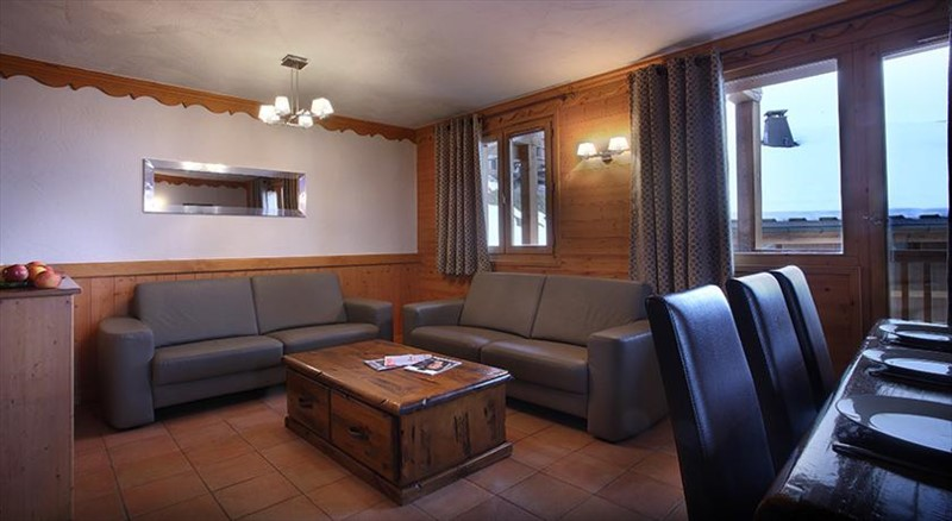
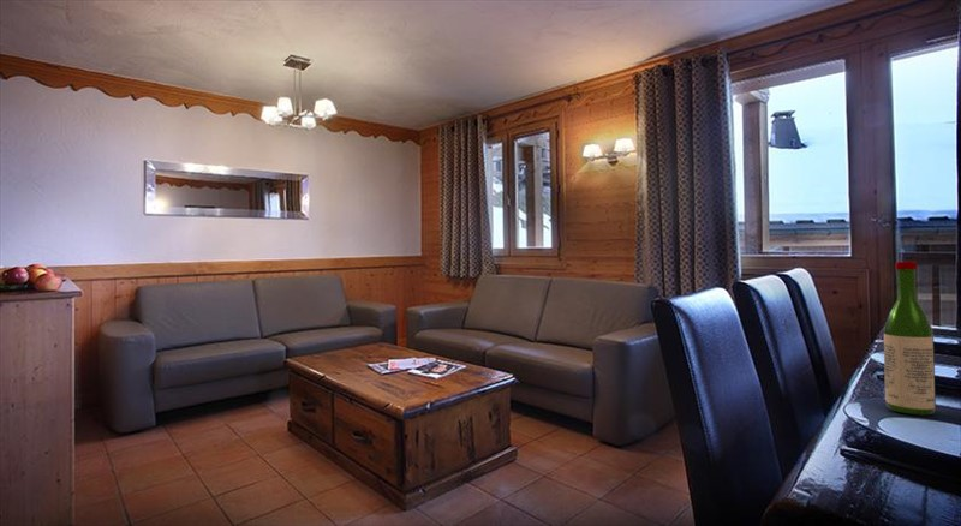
+ wine bottle (907, 335)
